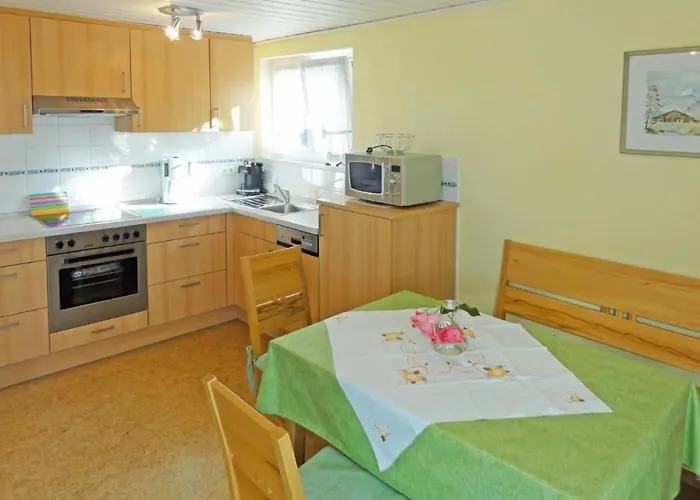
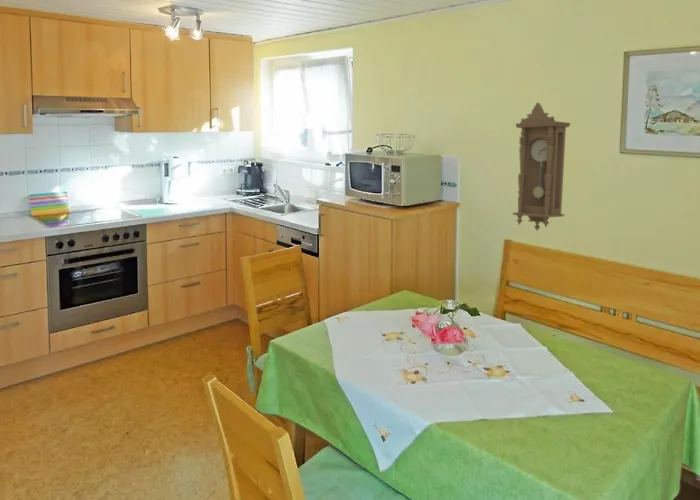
+ pendulum clock (540, 167)
